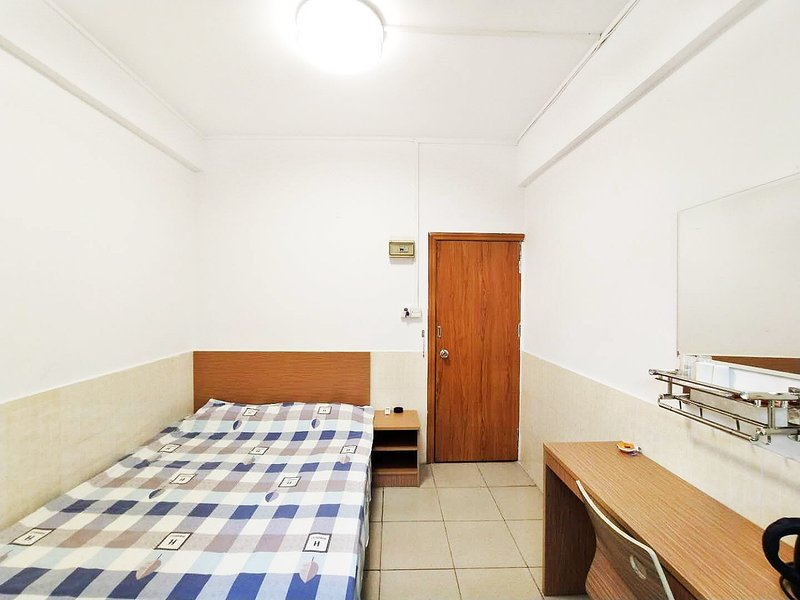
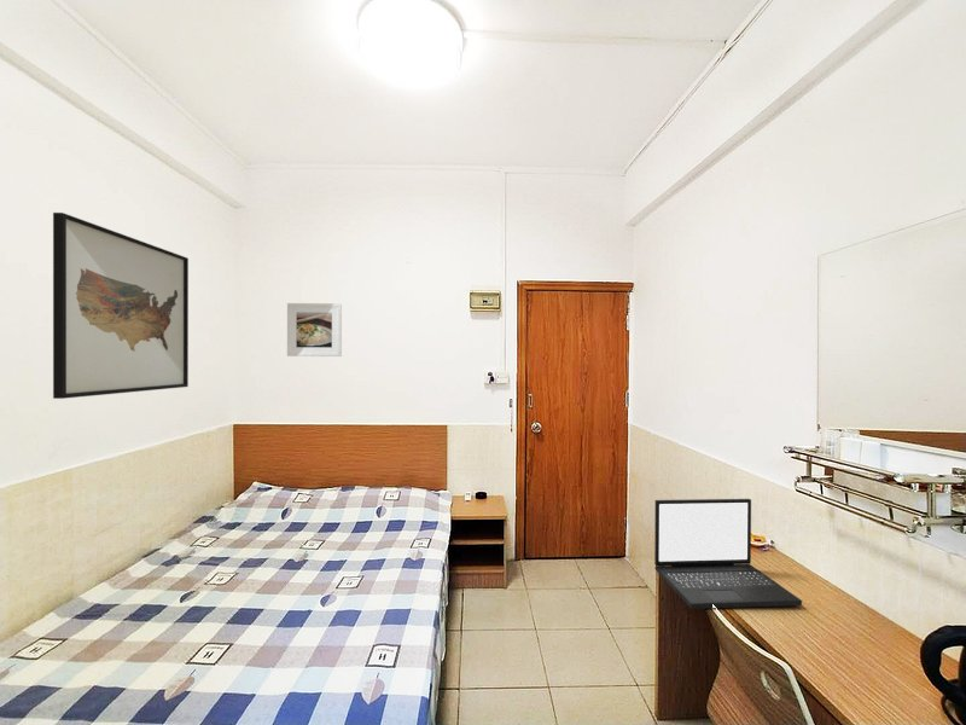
+ laptop (722, 549)
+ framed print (314, 330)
+ wall art (133, 315)
